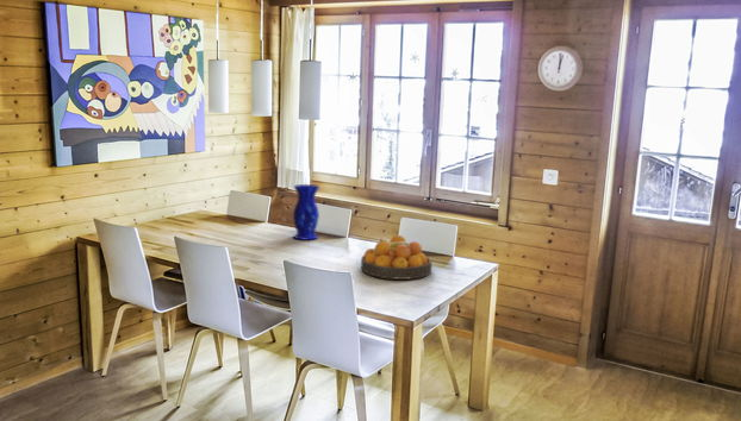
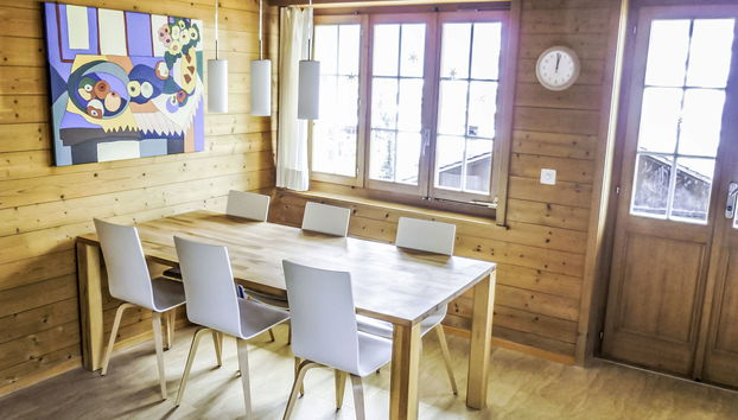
- fruit bowl (397, 255)
- vase (305, 212)
